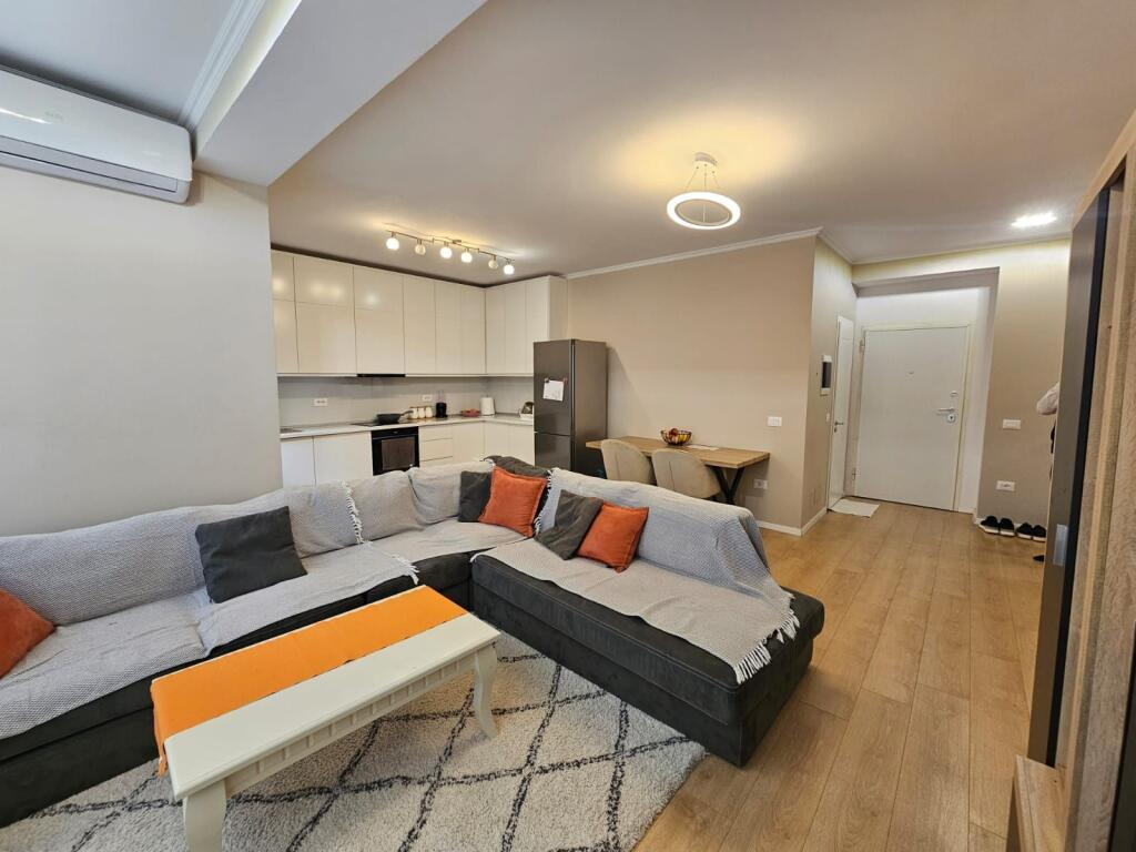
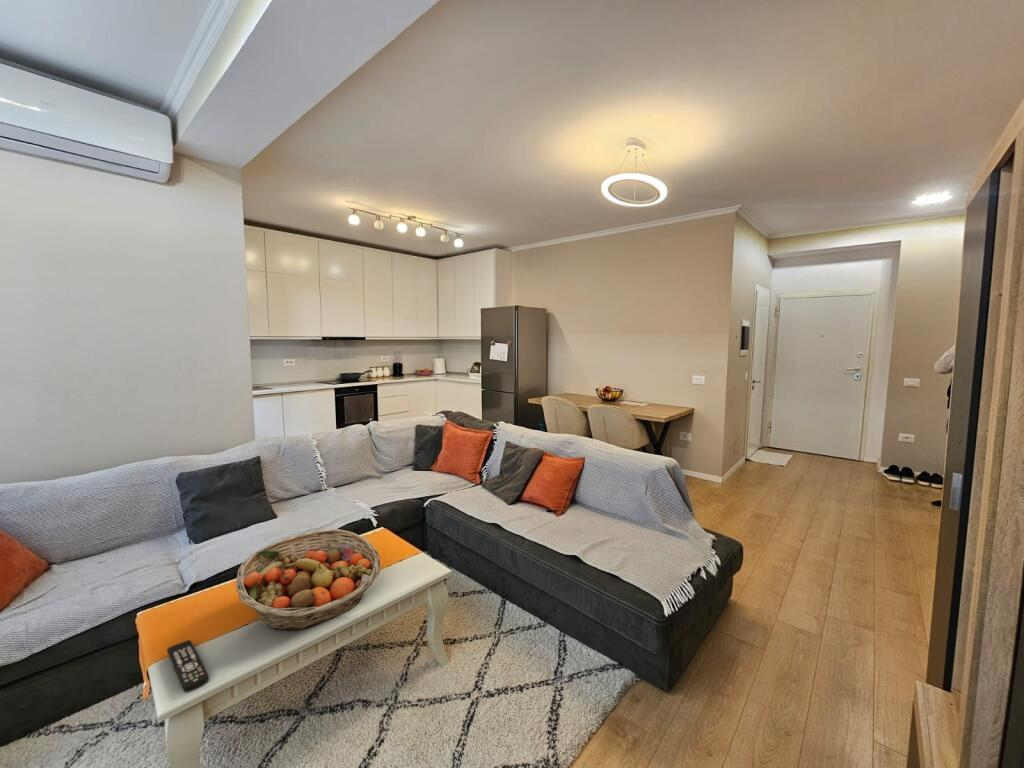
+ remote control (187, 664)
+ fruit basket (313, 576)
